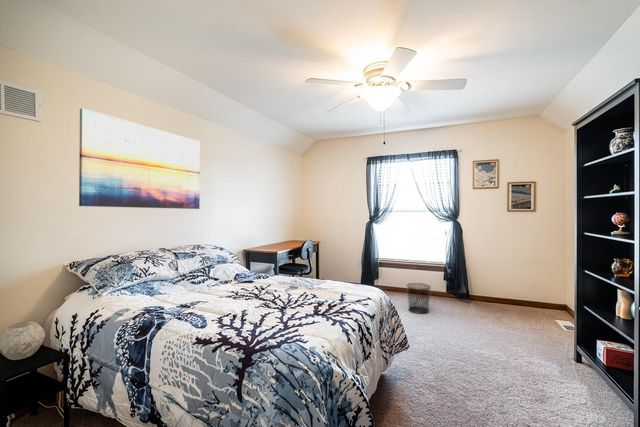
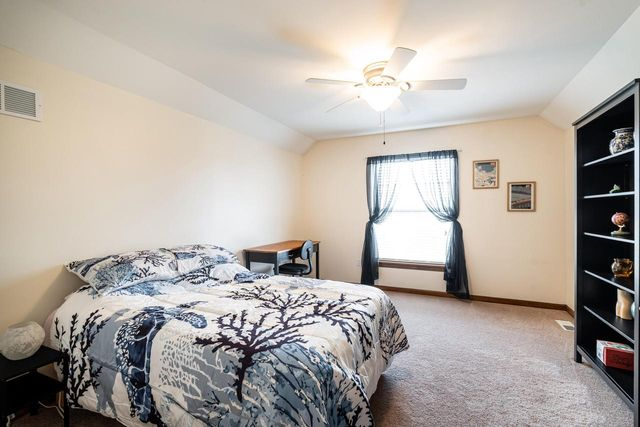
- waste bin (418, 297)
- wall art (150, 167)
